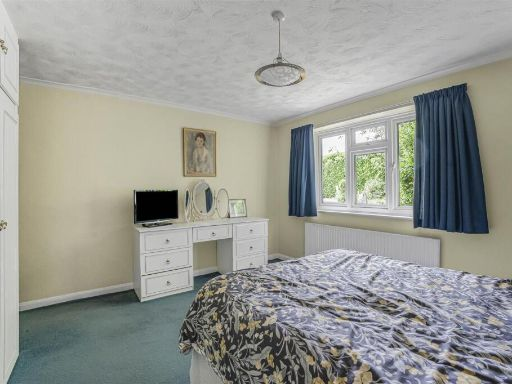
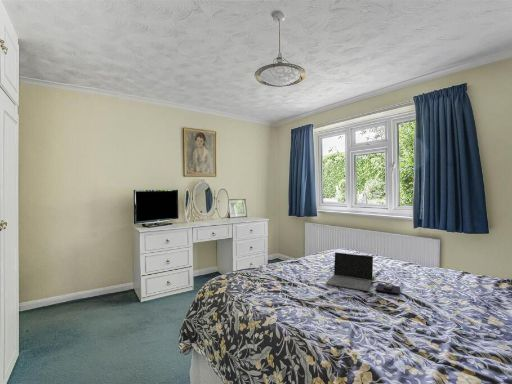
+ laptop computer (363, 272)
